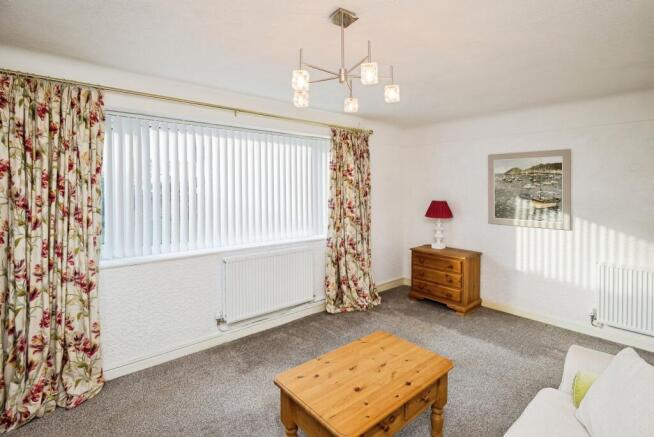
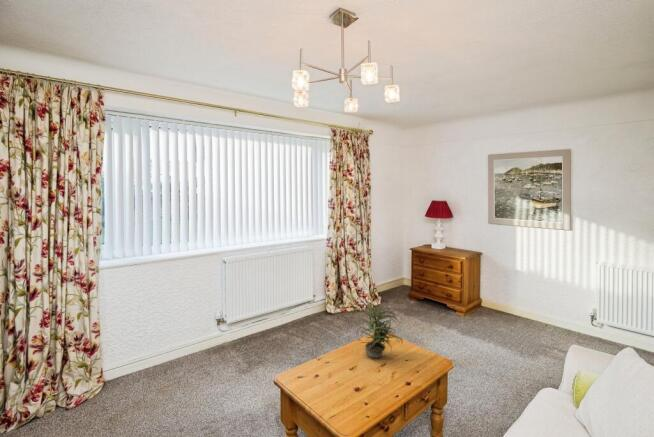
+ potted plant (375, 326)
